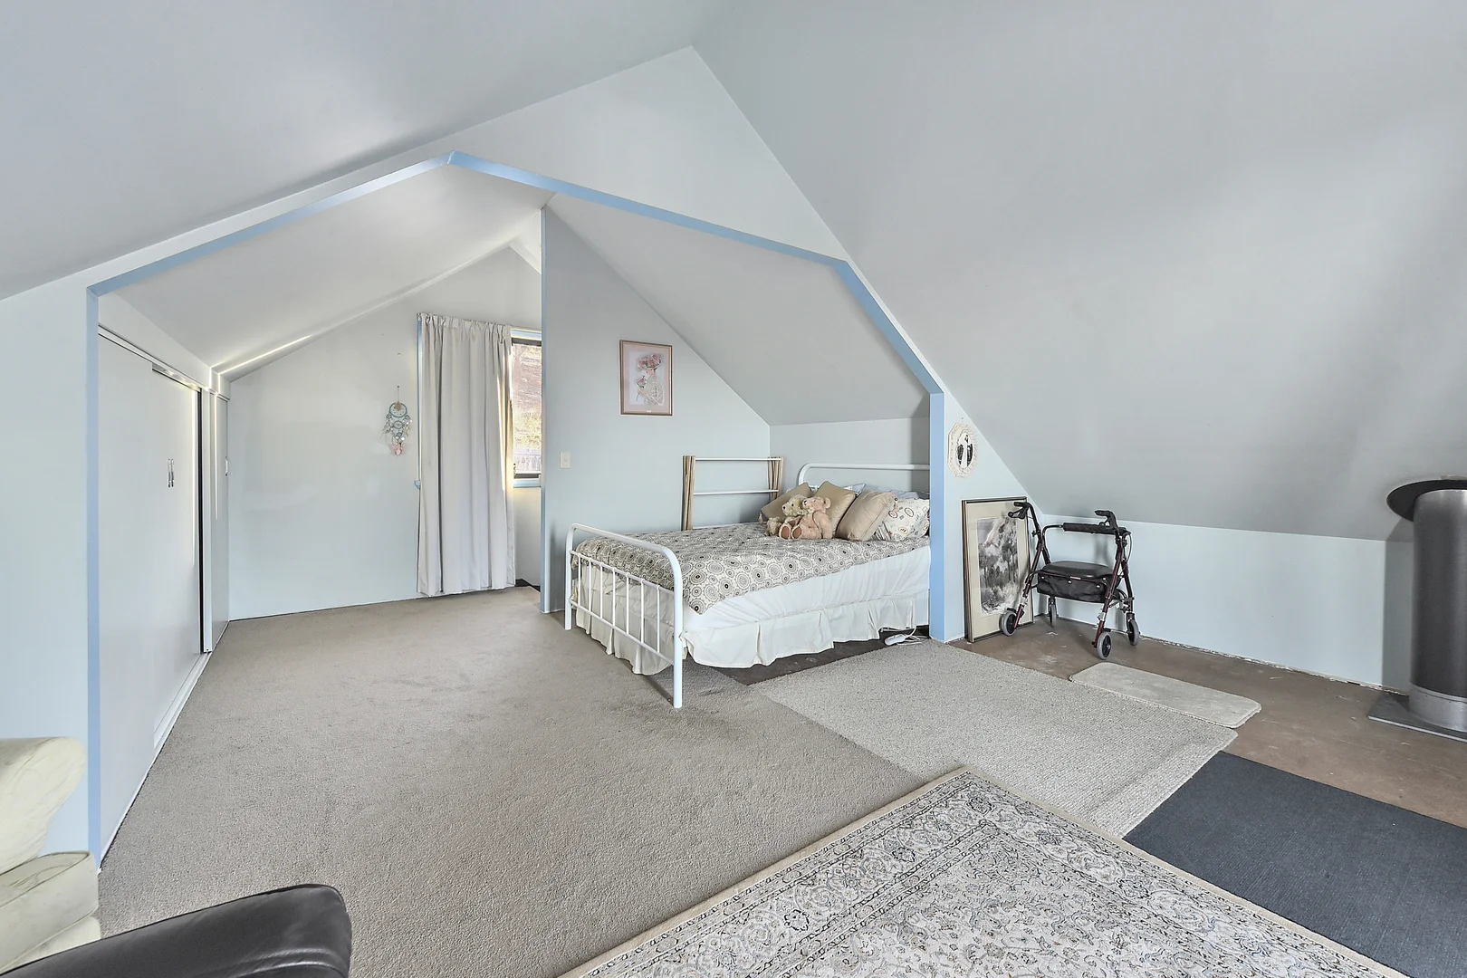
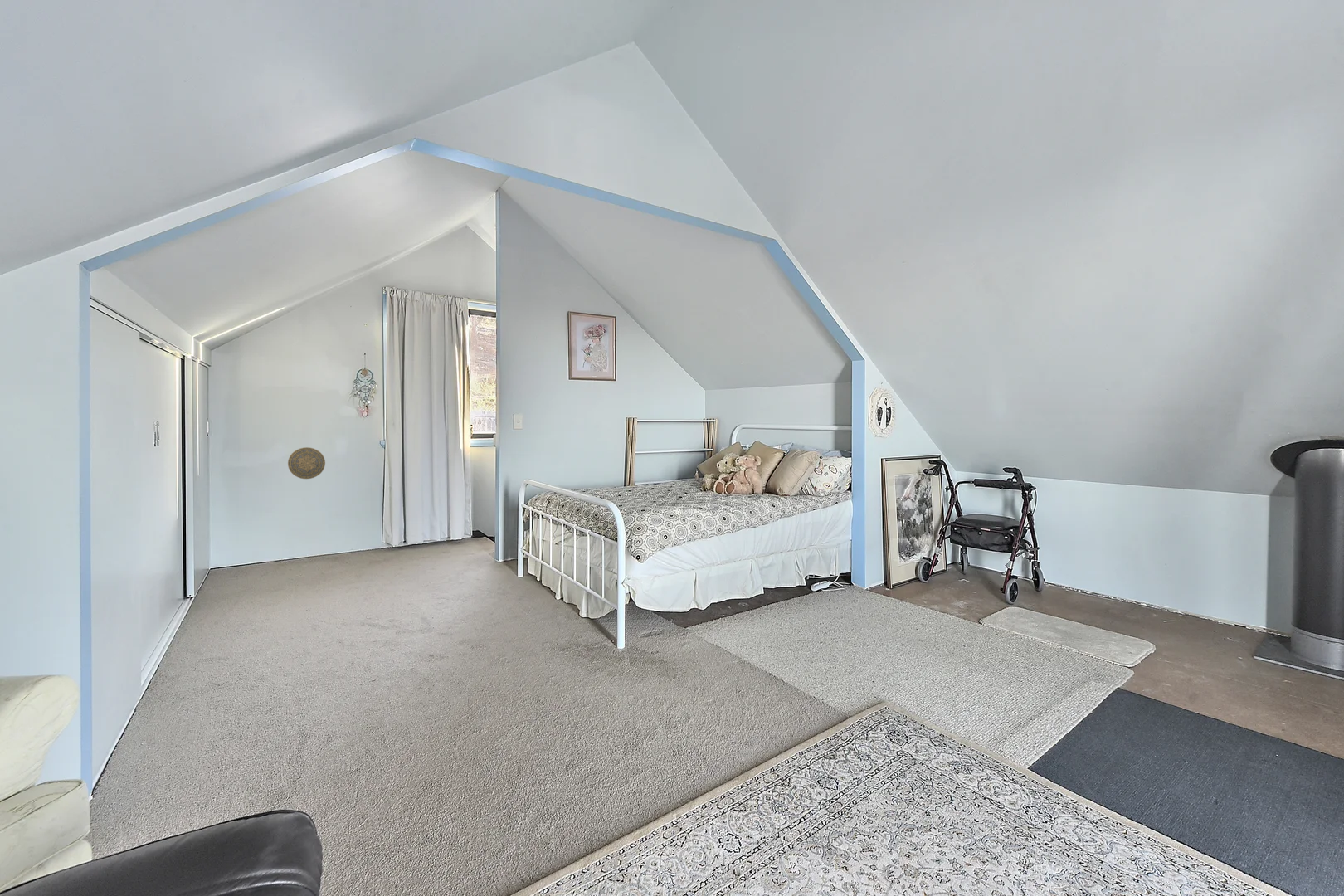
+ decorative plate (307, 463)
